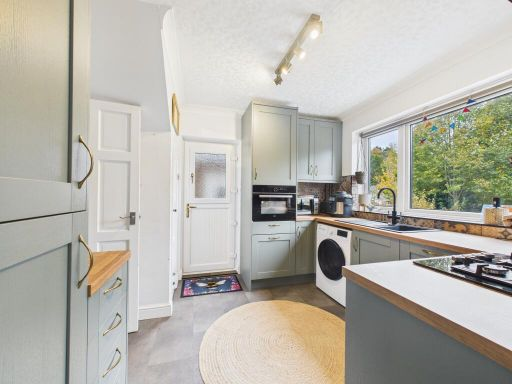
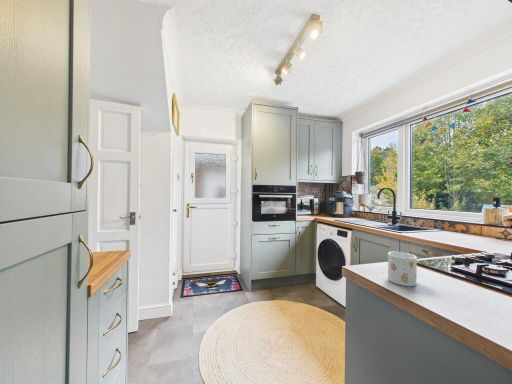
+ mug (400, 266)
